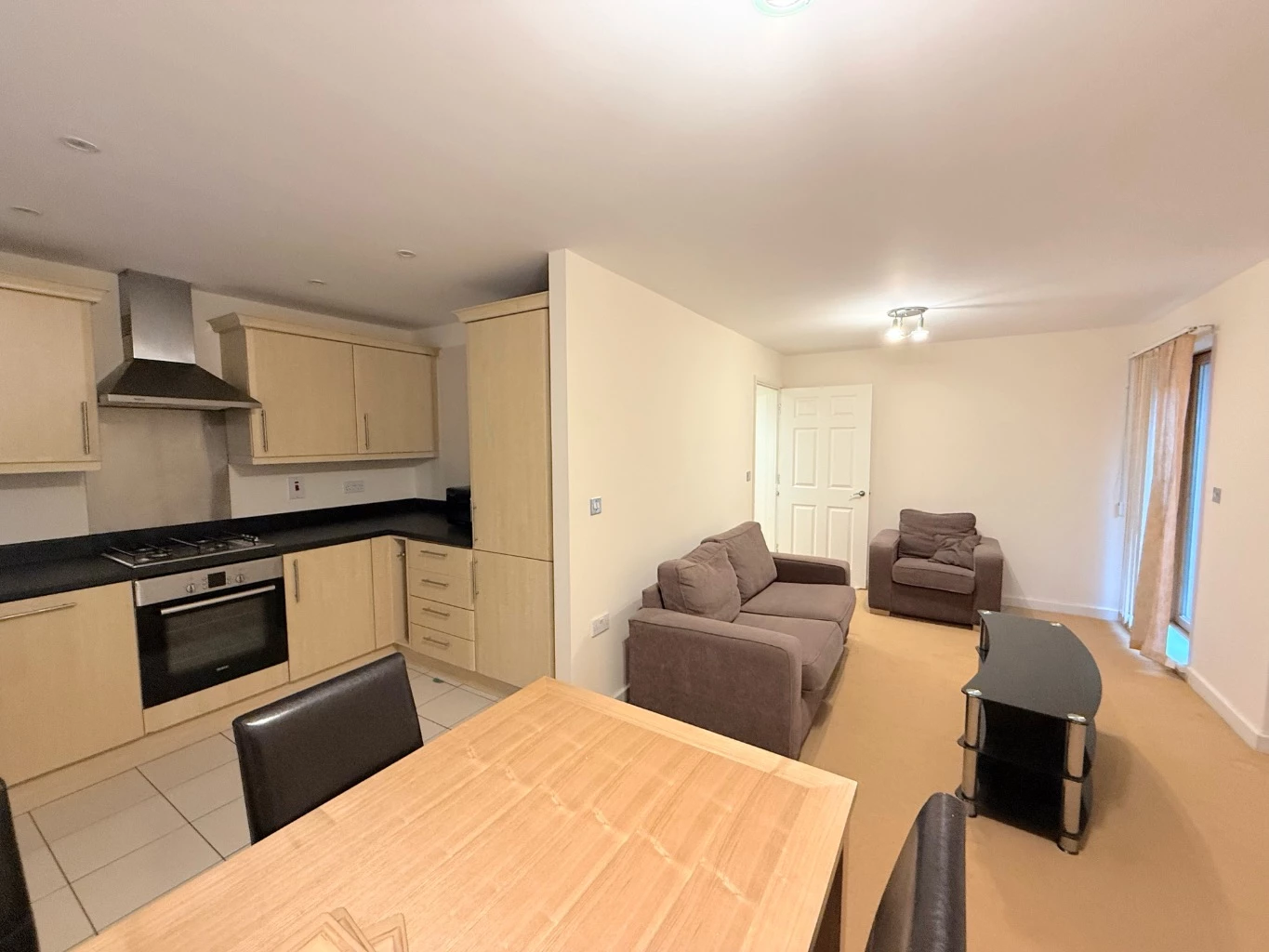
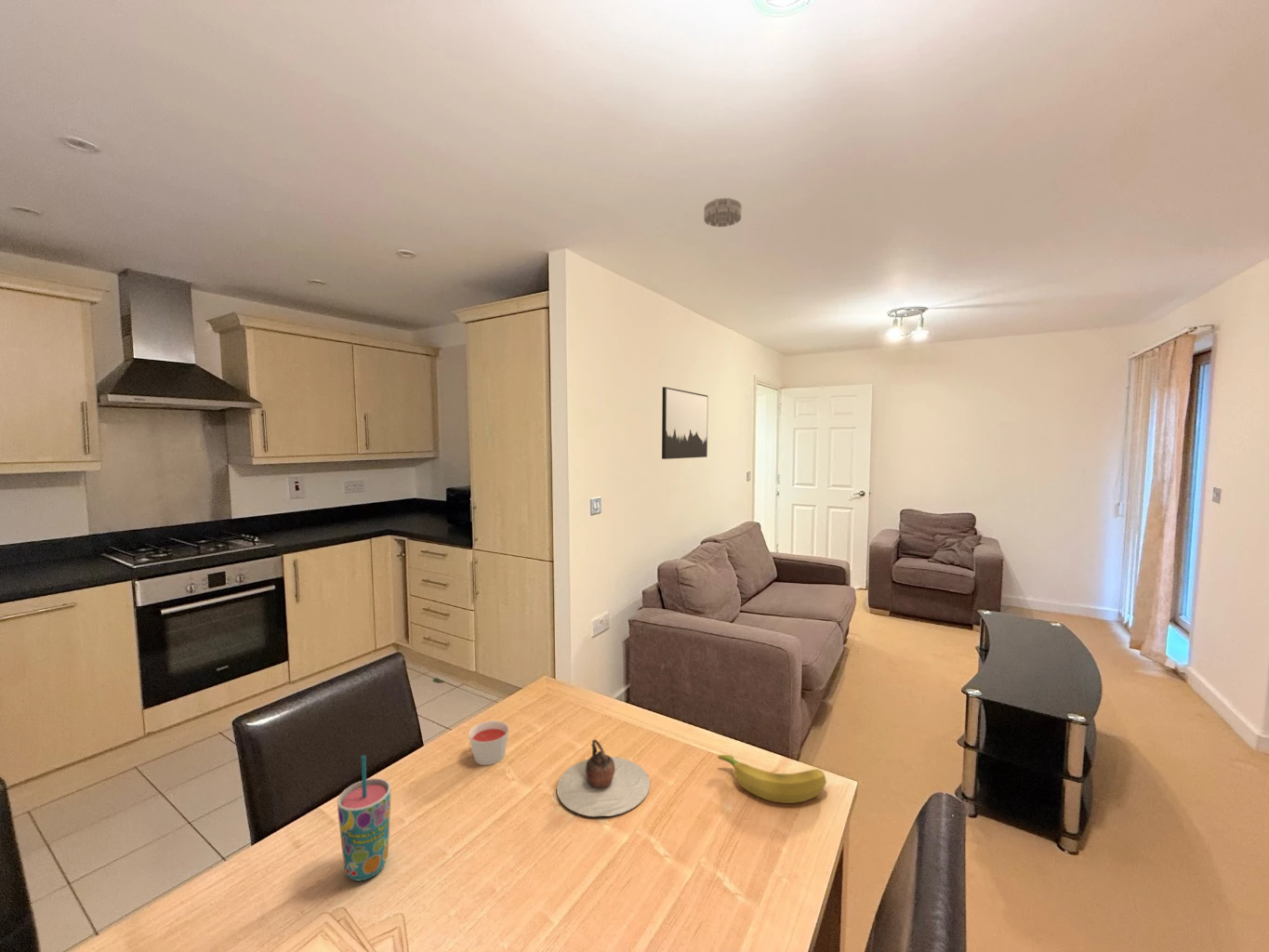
+ candle (489, 744)
+ wall art (686, 425)
+ teapot (603, 764)
+ cup (364, 813)
+ smoke detector (722, 212)
+ banana (773, 773)
